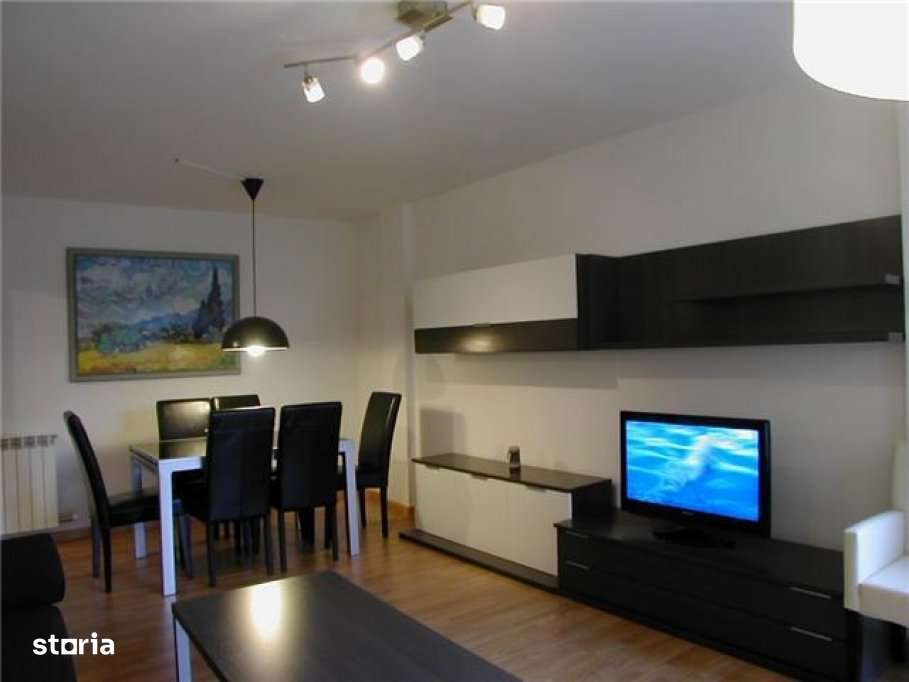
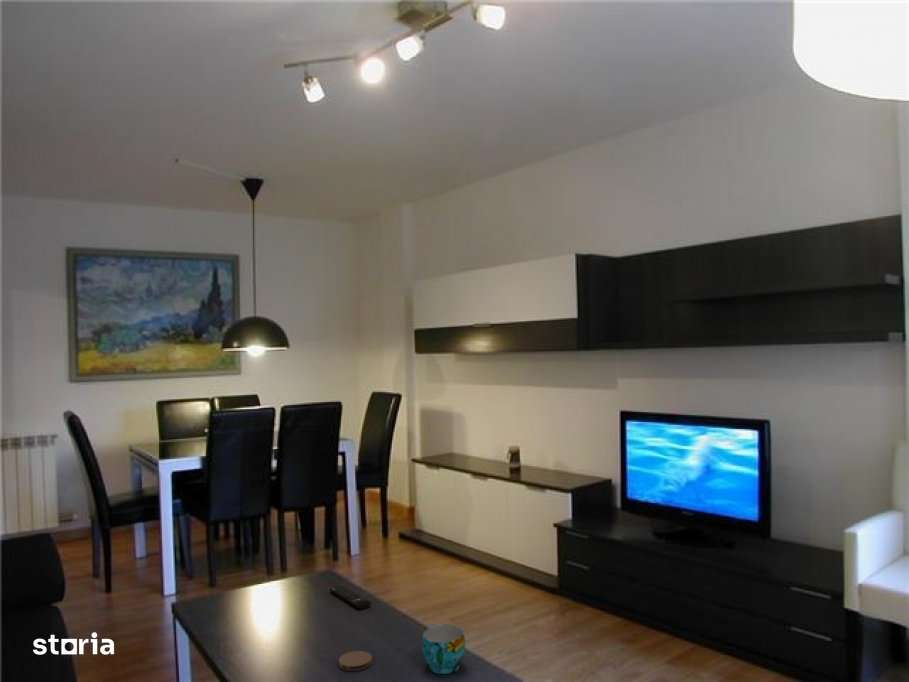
+ coaster (355, 660)
+ remote control (349, 597)
+ cup (442, 649)
